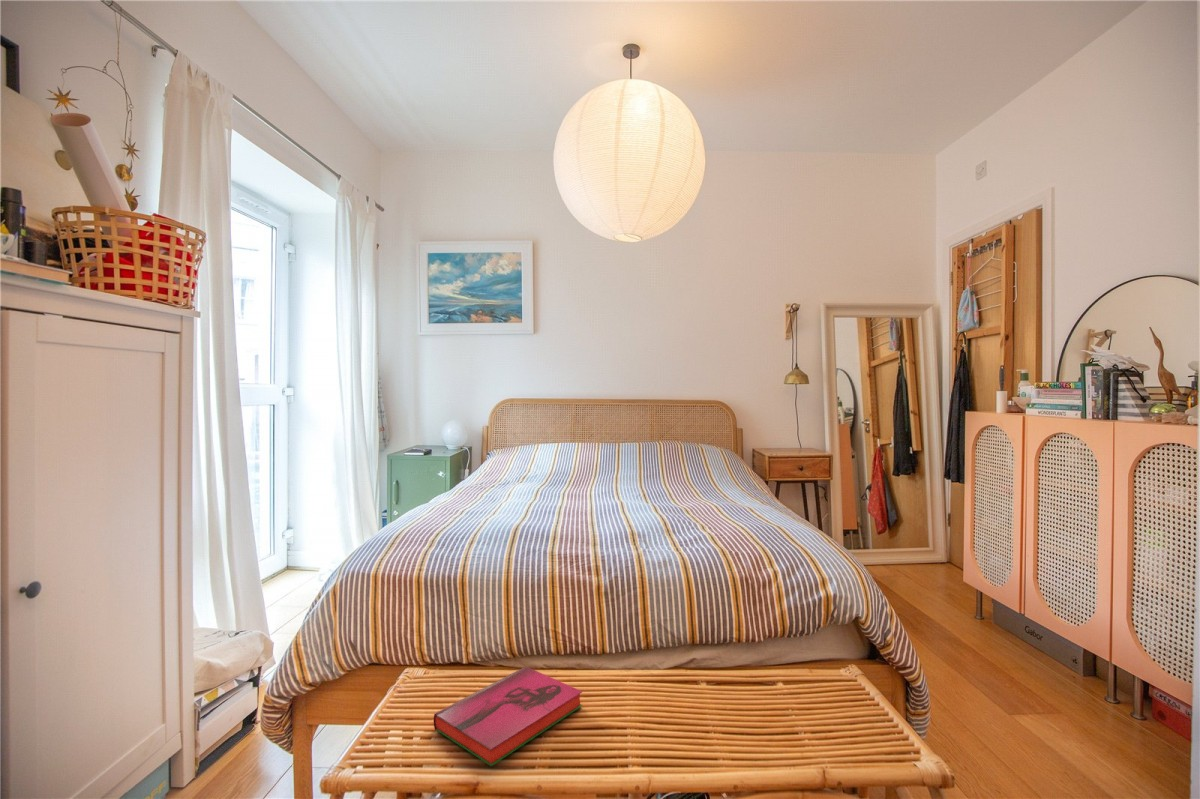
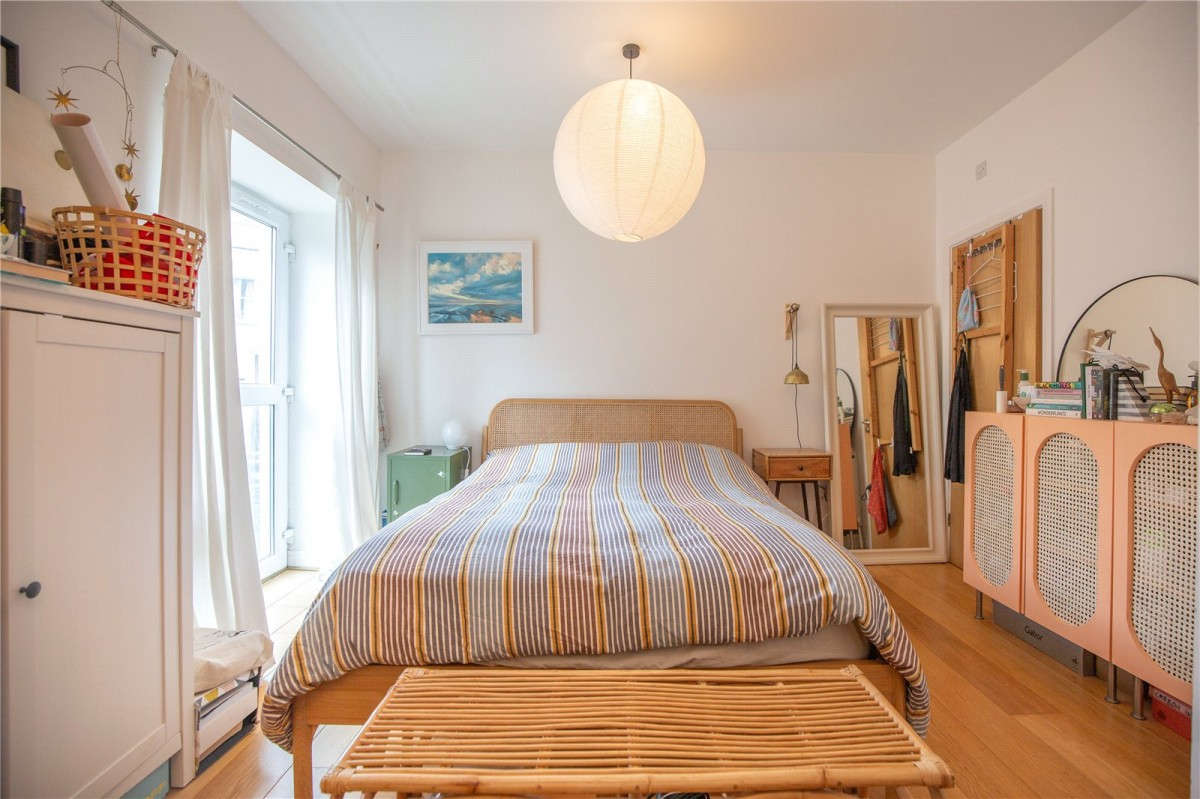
- hardback book (510, 709)
